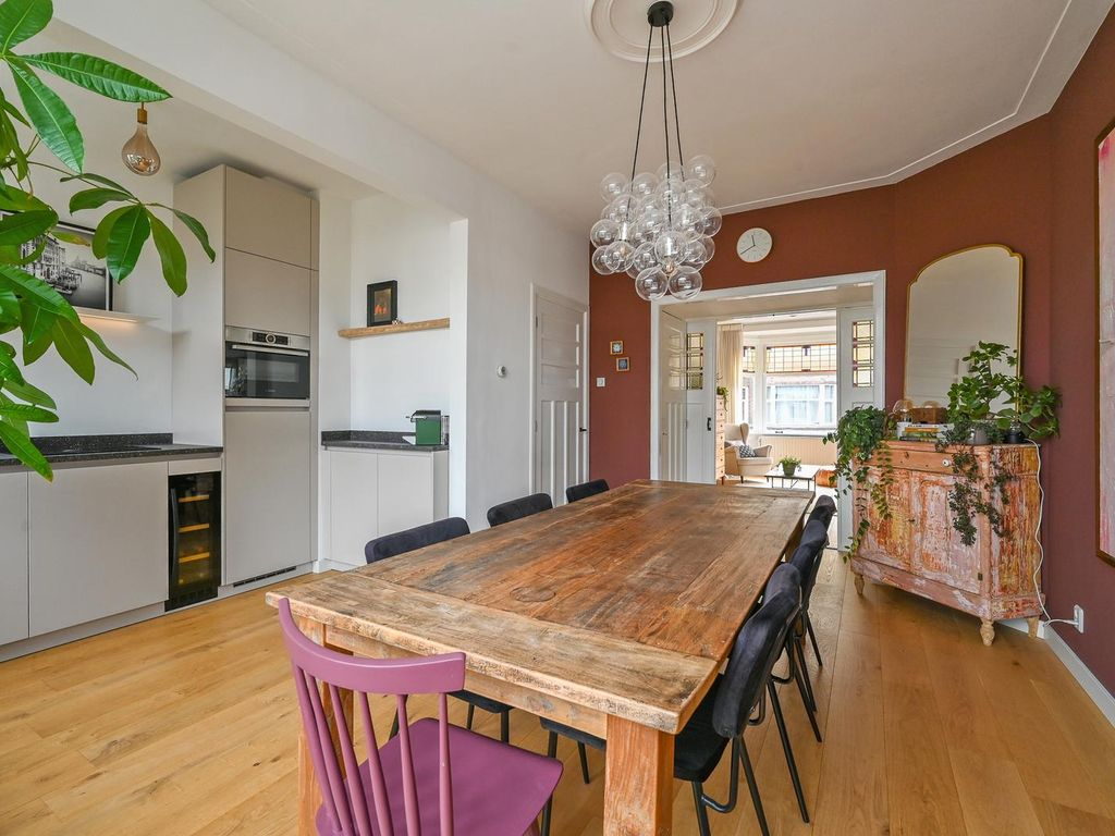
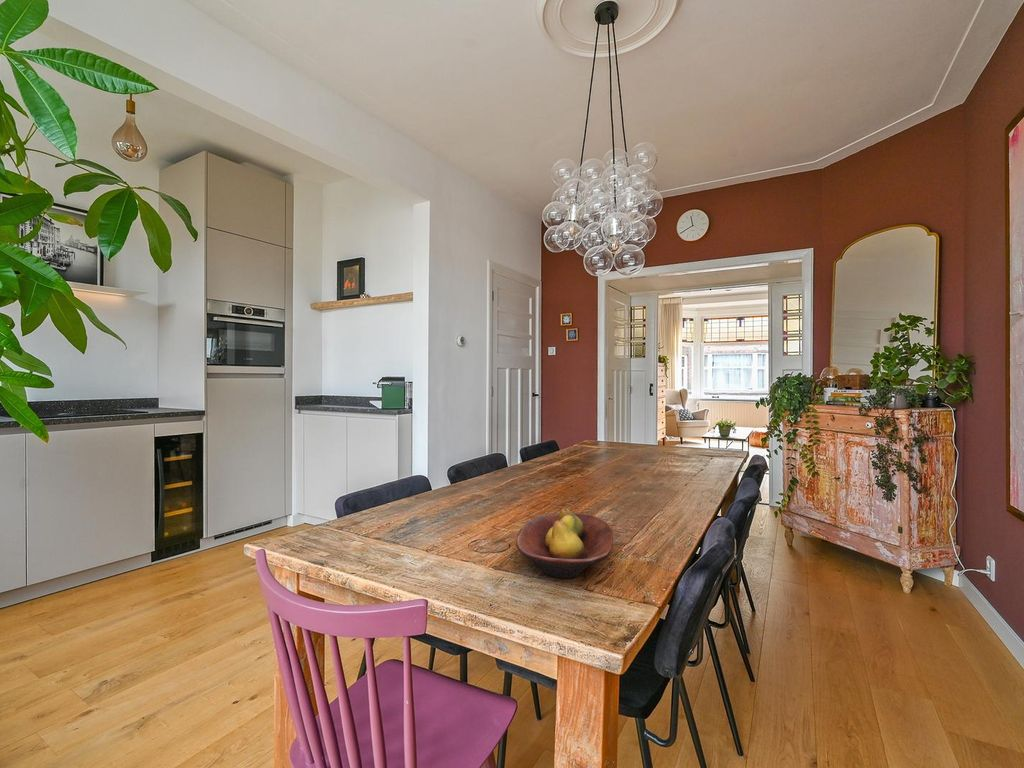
+ fruit bowl (565, 535)
